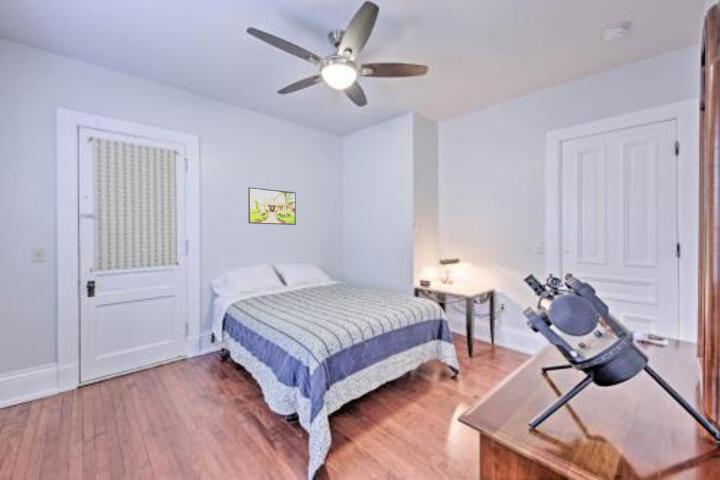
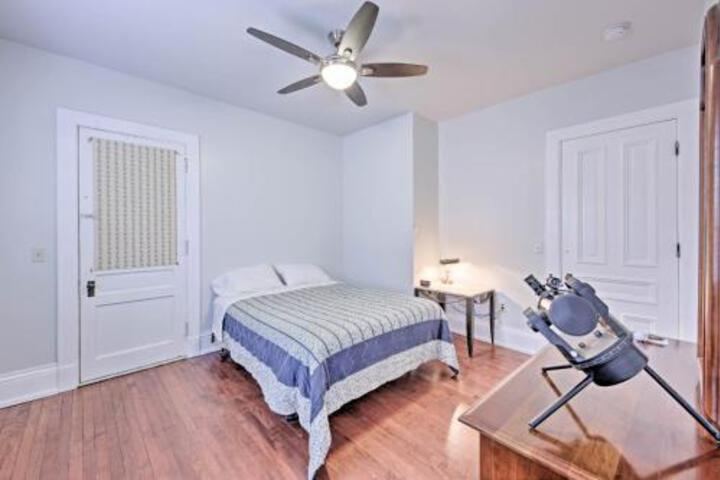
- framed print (273, 207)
